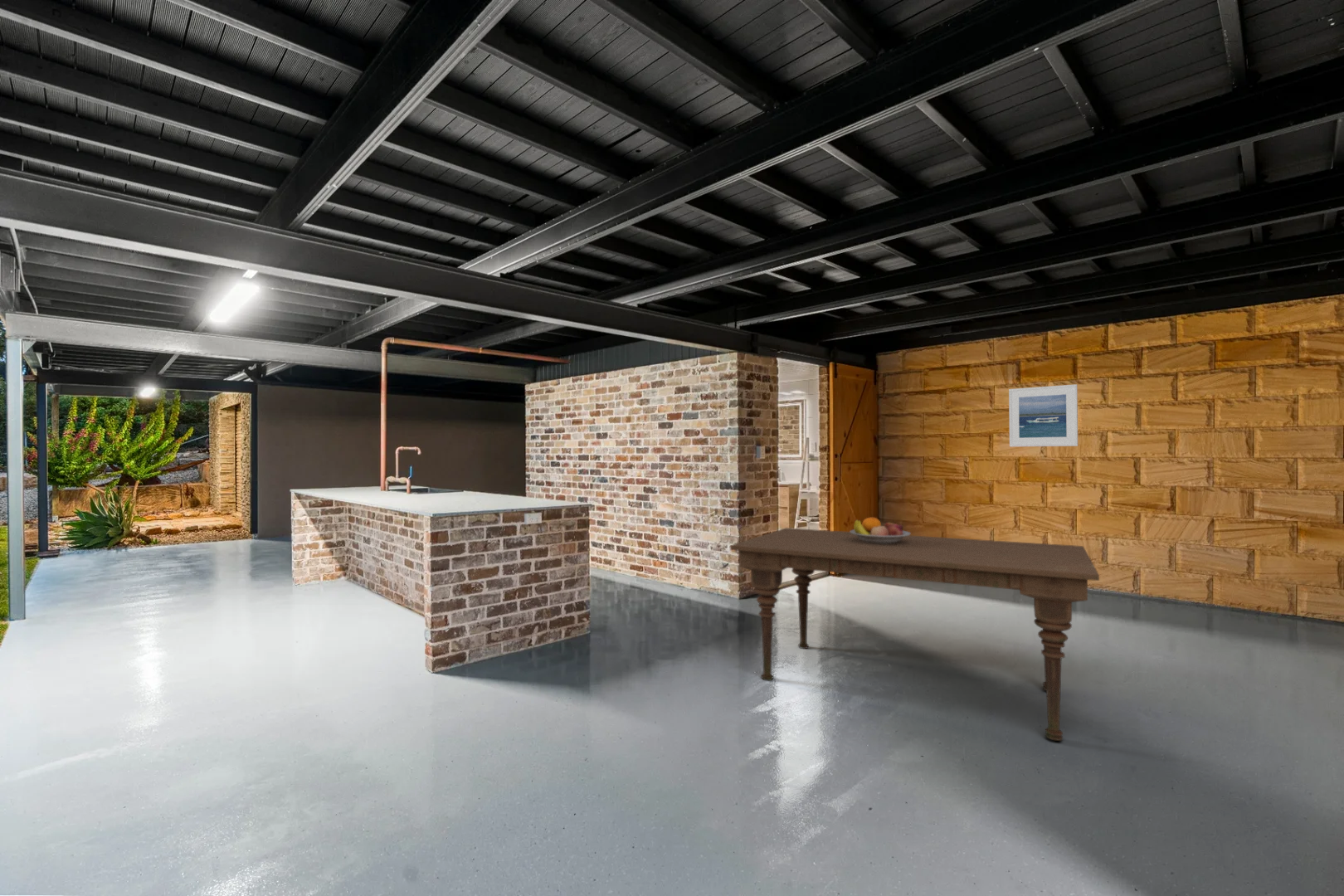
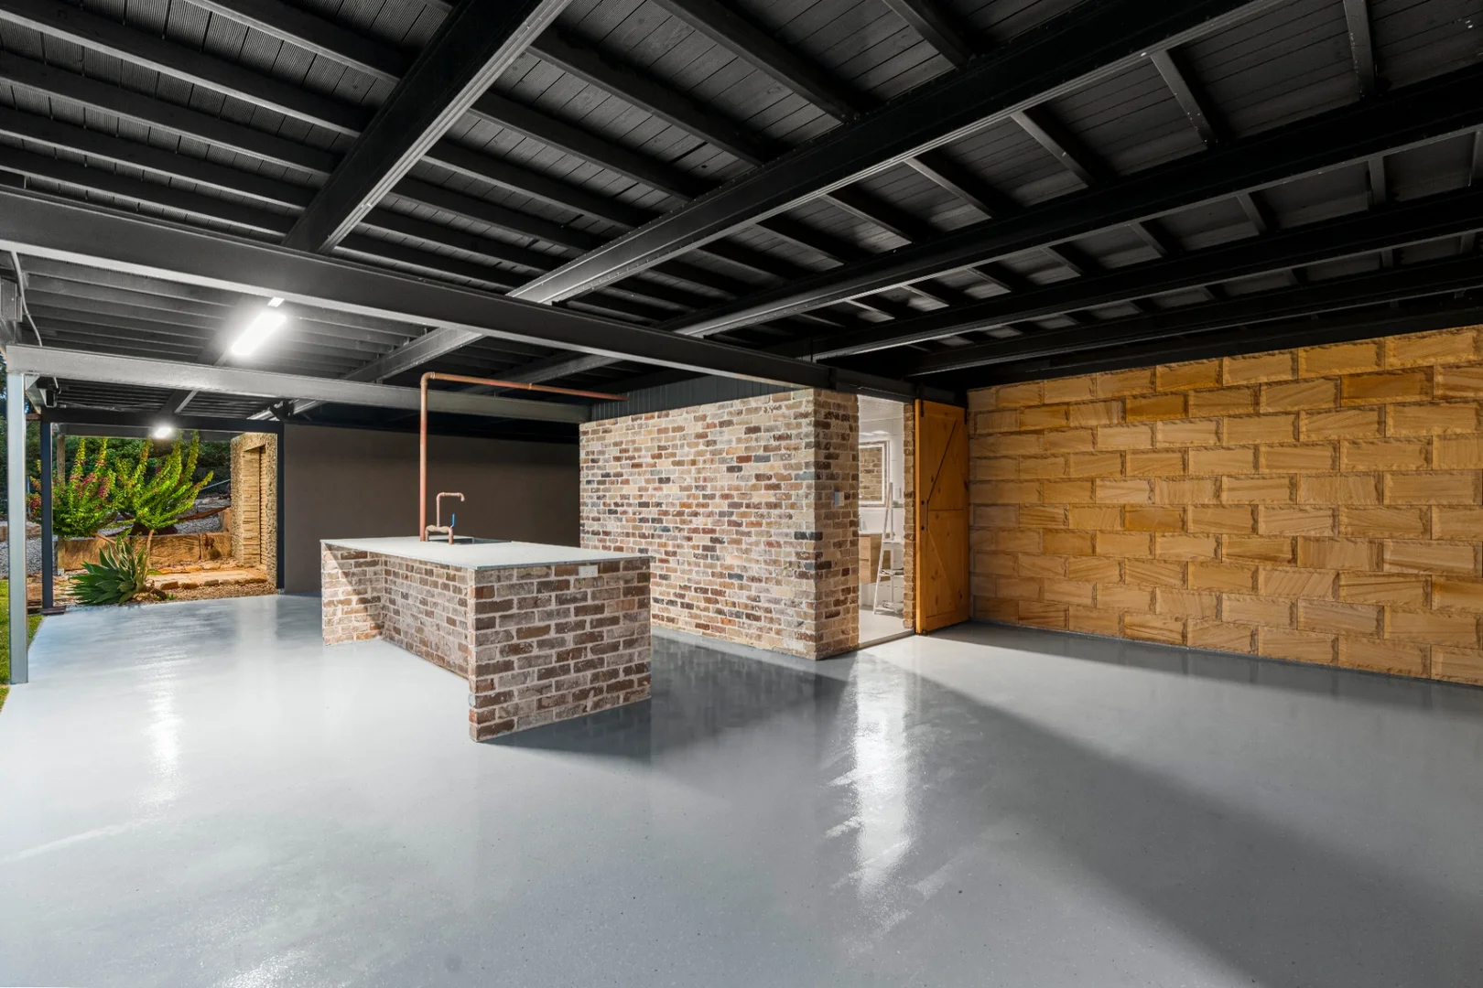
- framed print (1042, 416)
- dining table (908, 579)
- fruit bowl (879, 529)
